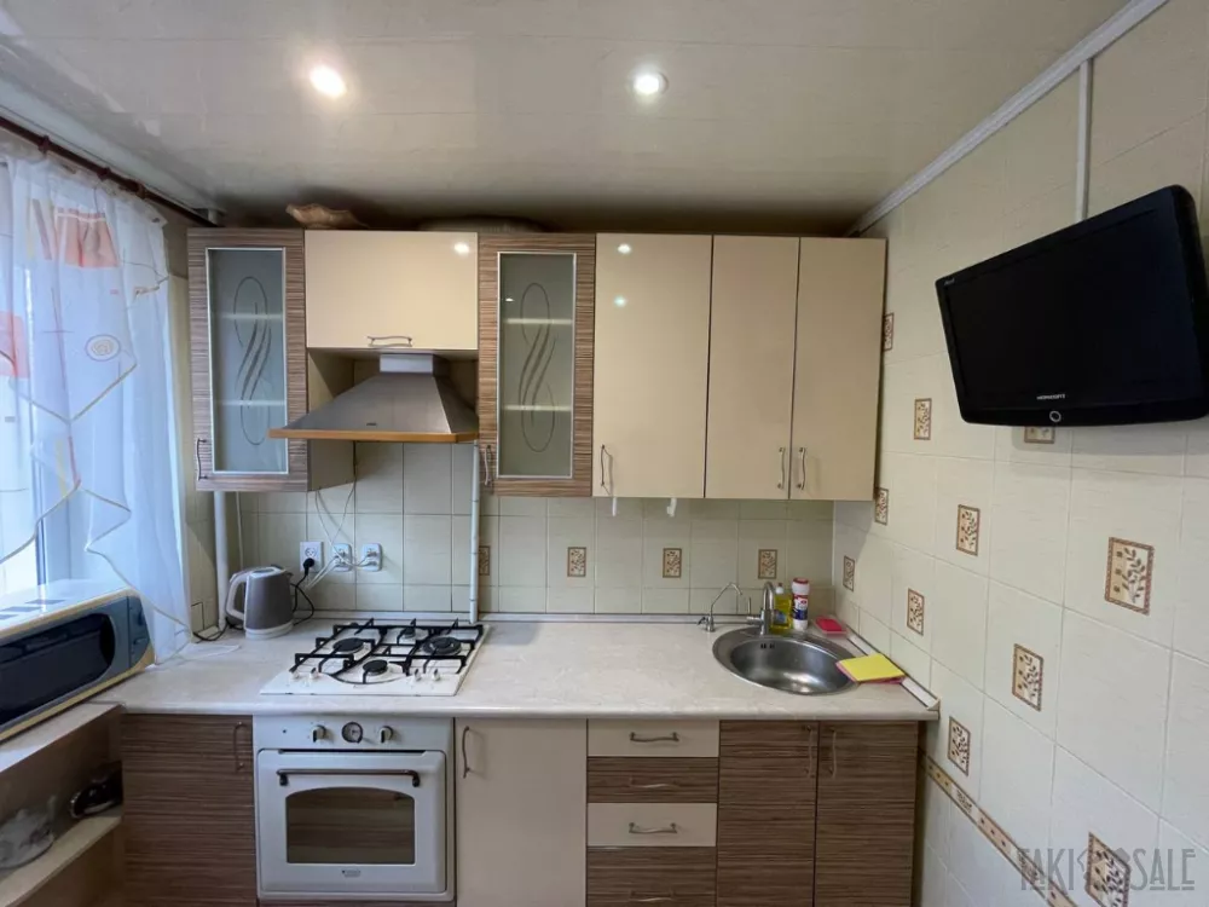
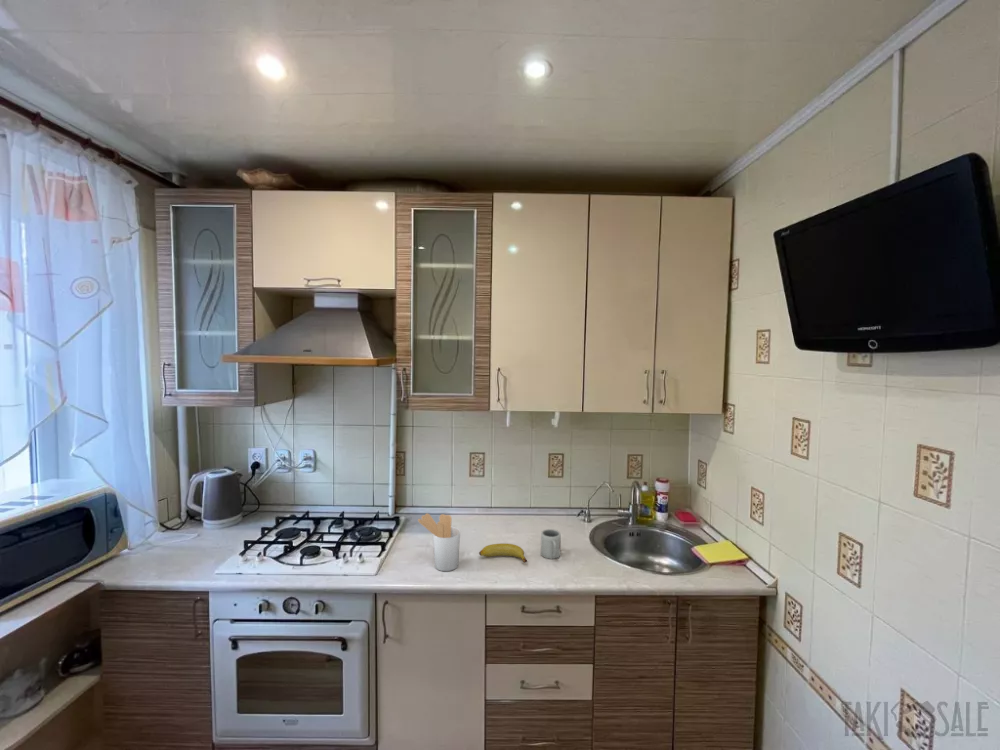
+ banana (502, 553)
+ cup (551, 545)
+ utensil holder (439, 540)
